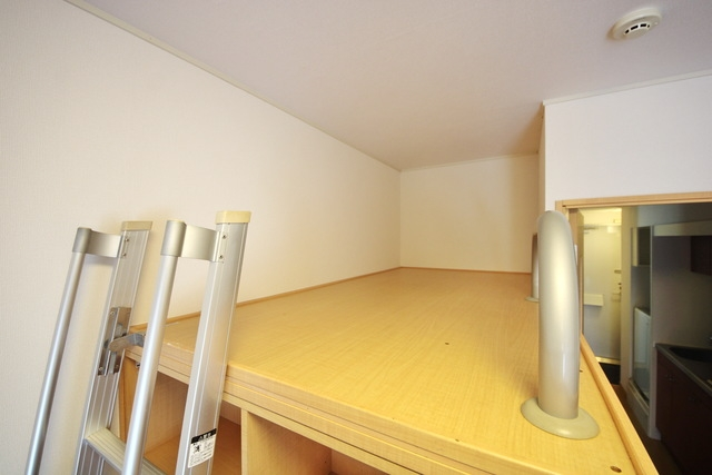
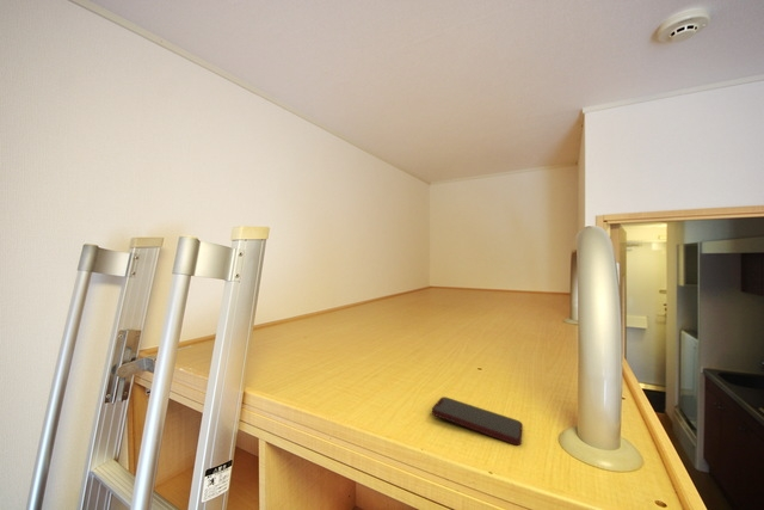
+ smartphone (475, 417)
